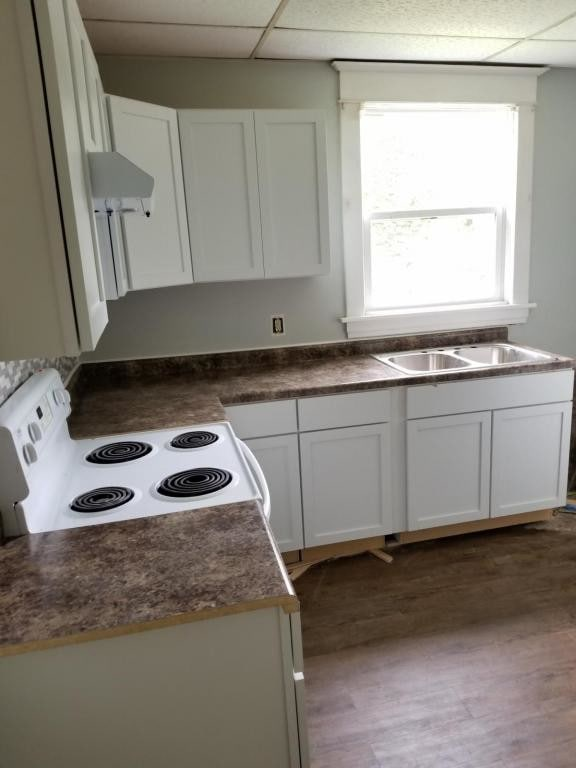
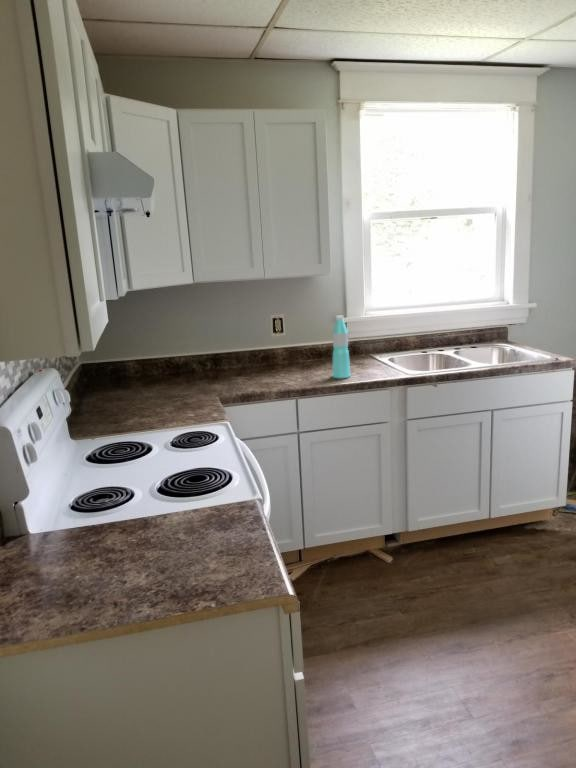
+ water bottle (340, 346)
